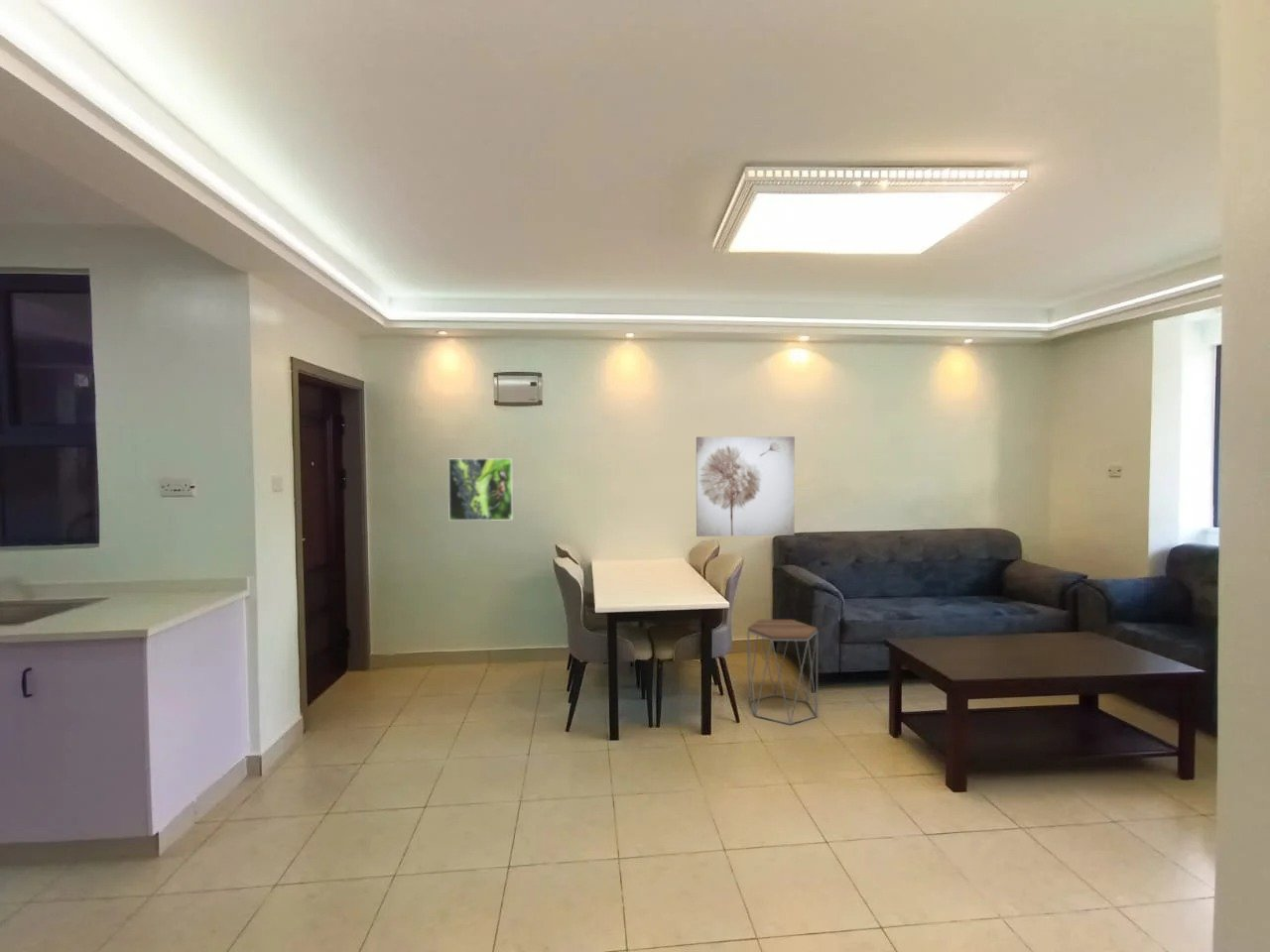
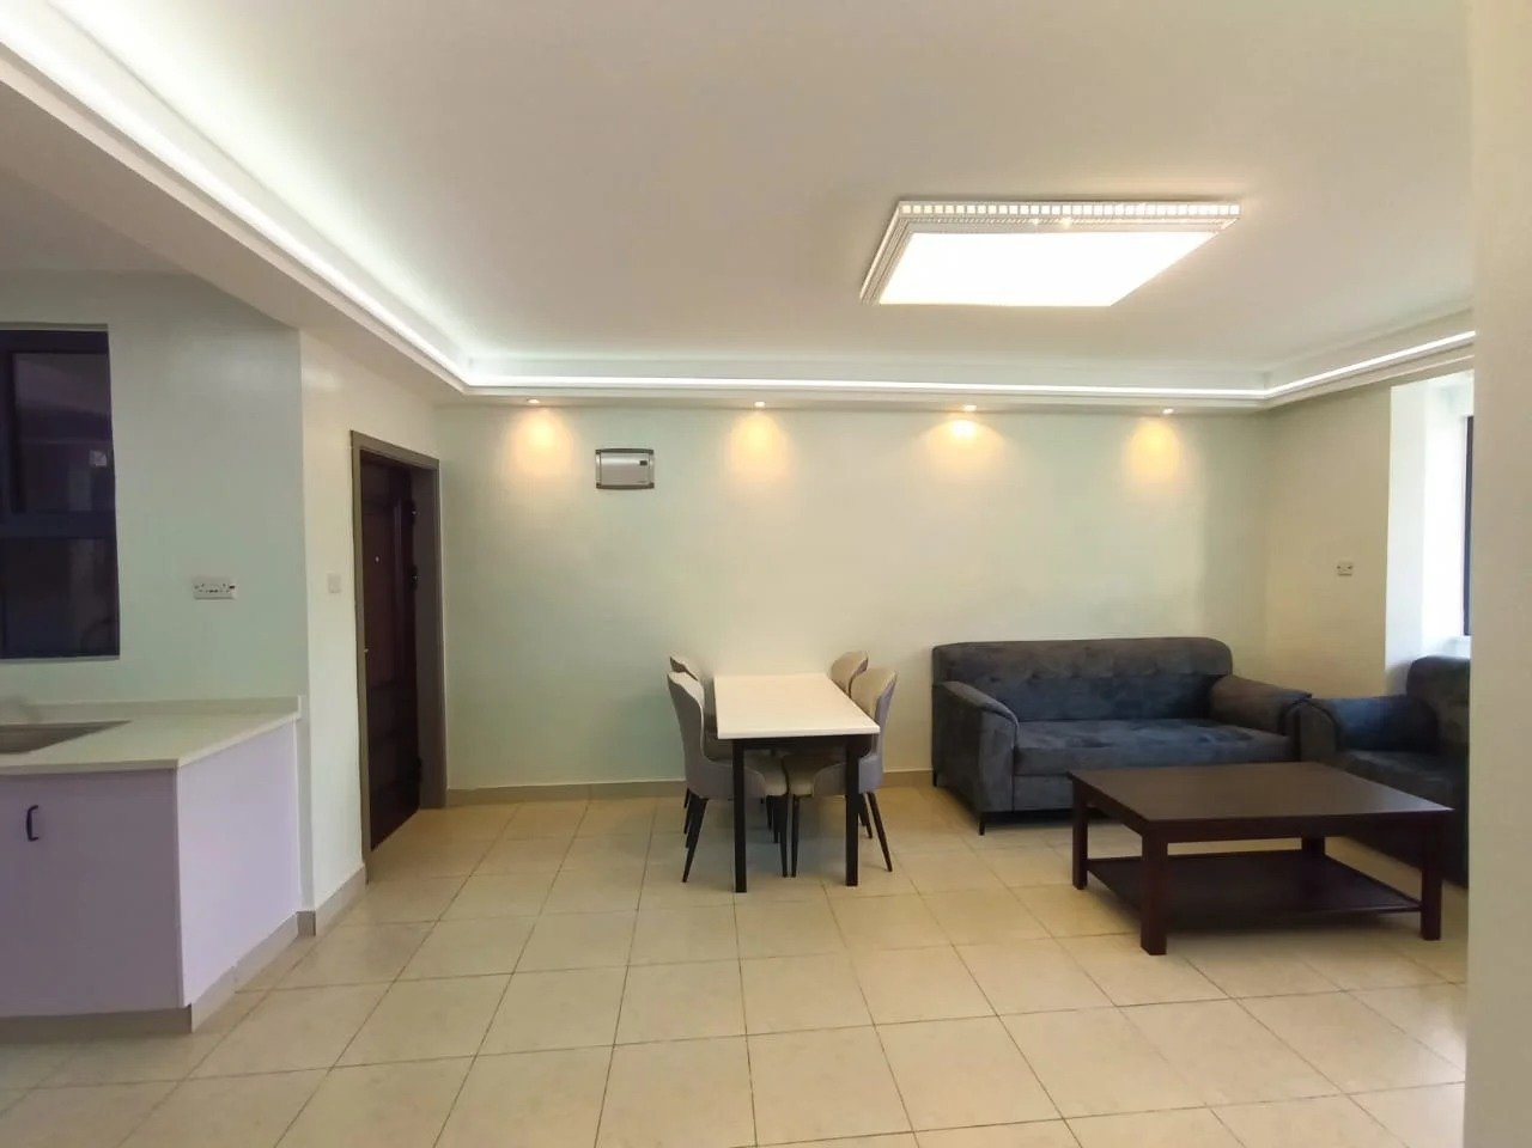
- side table (781, 668)
- wall art (745, 486)
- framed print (480, 489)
